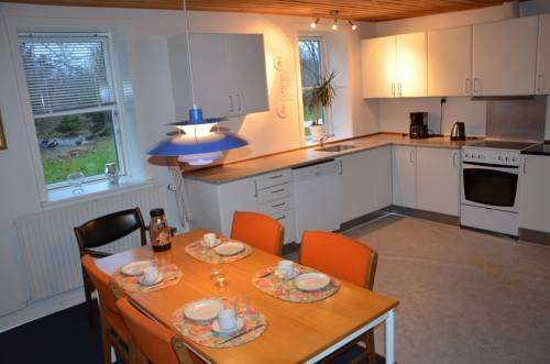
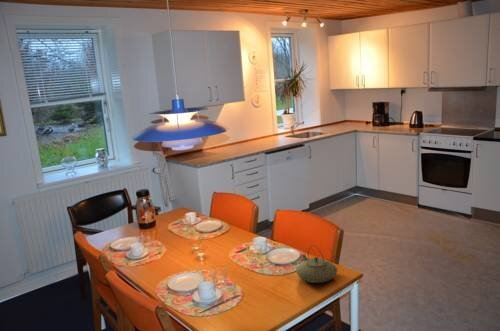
+ teapot (314, 260)
